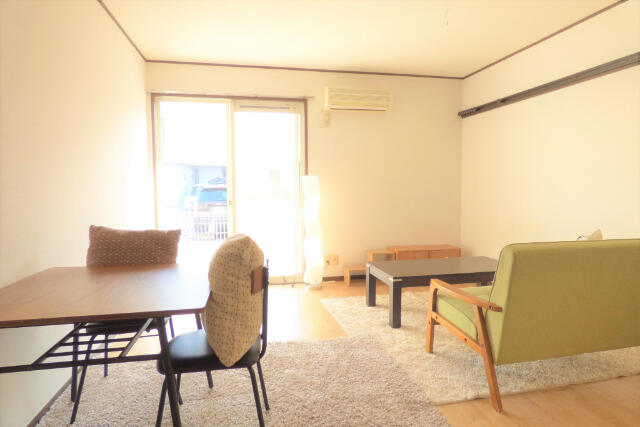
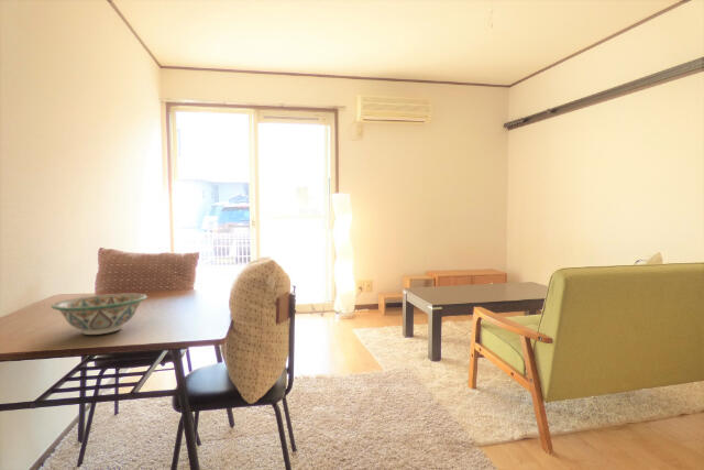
+ decorative bowl (102, 314)
